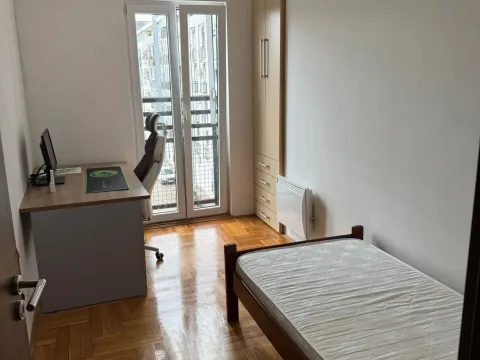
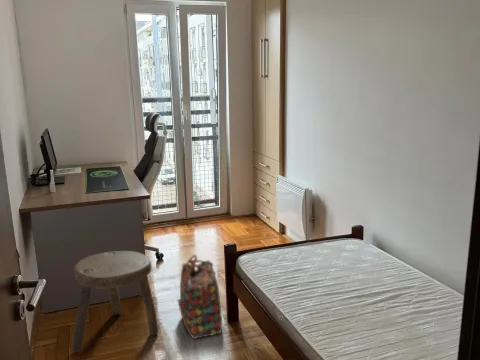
+ stool (110, 299)
+ backpack (200, 289)
